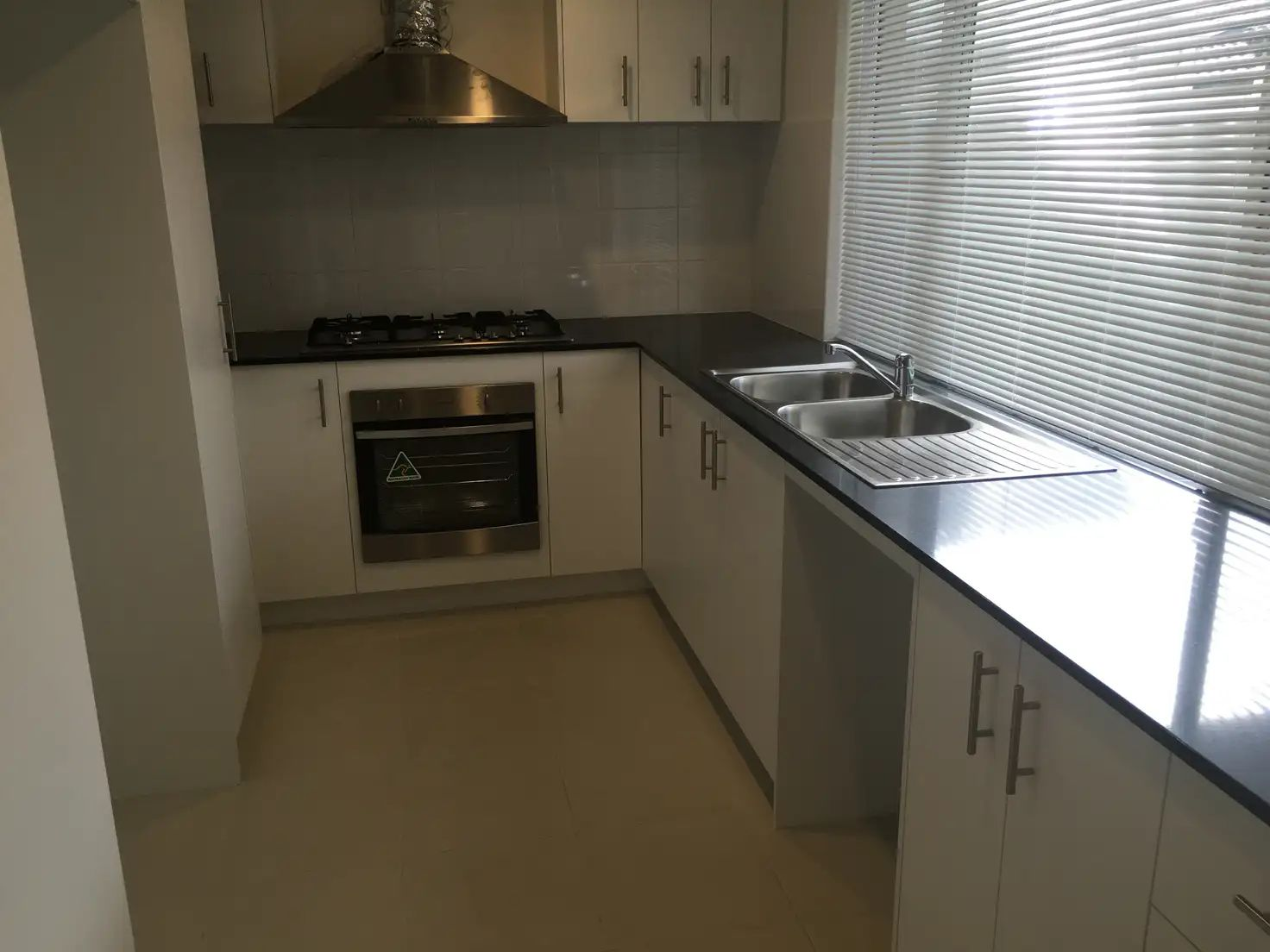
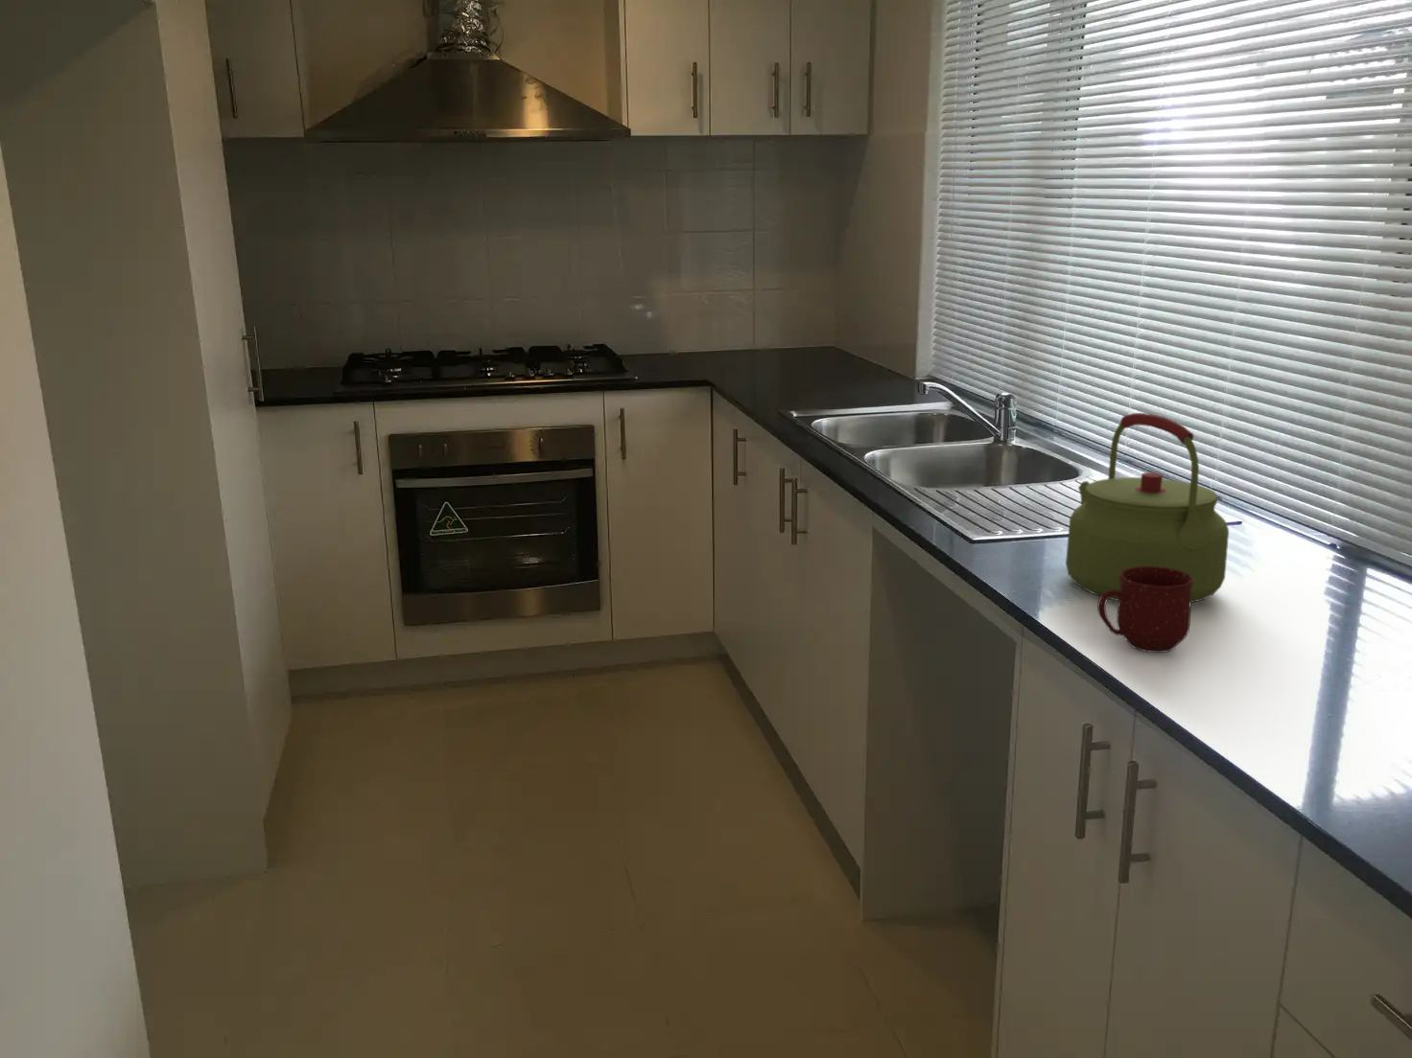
+ mug (1141, 611)
+ kettle (1136, 498)
